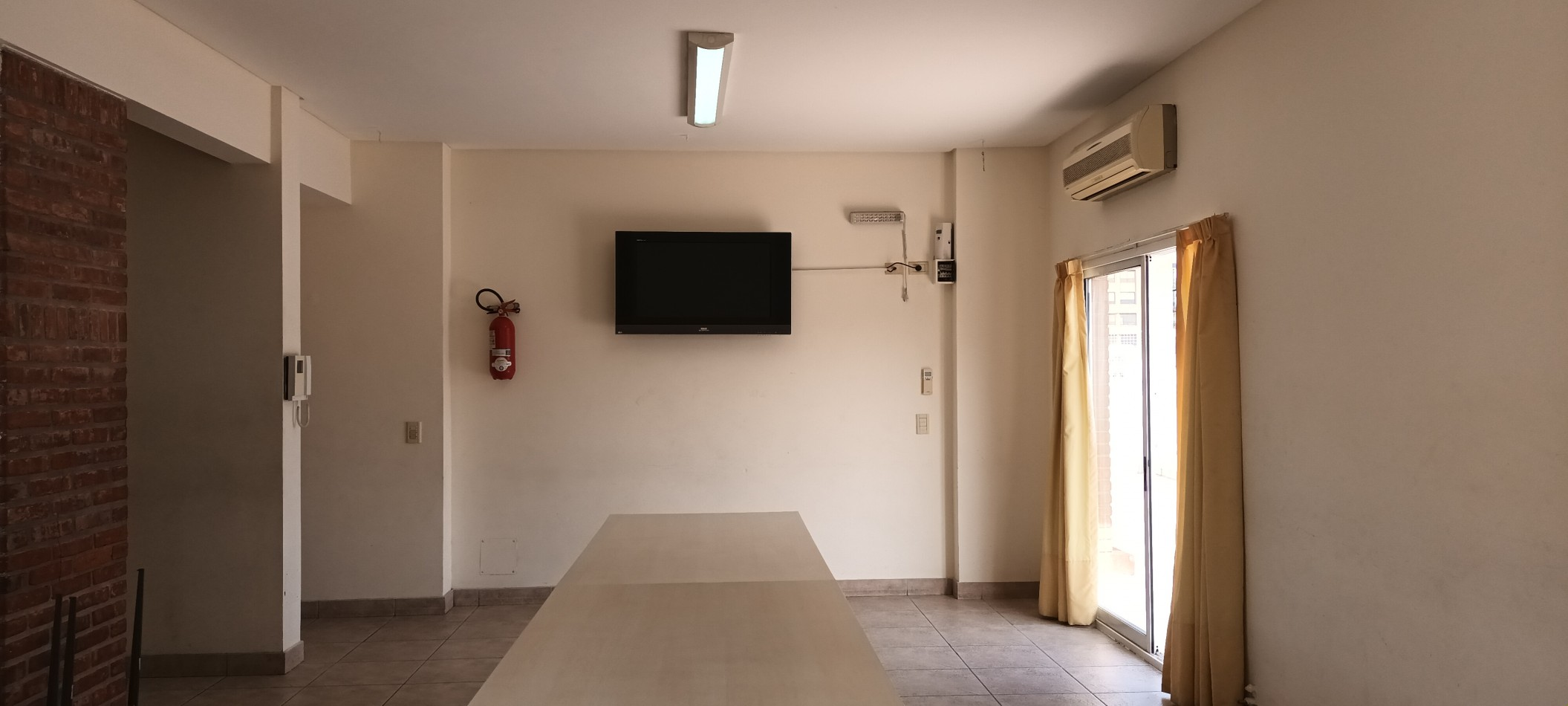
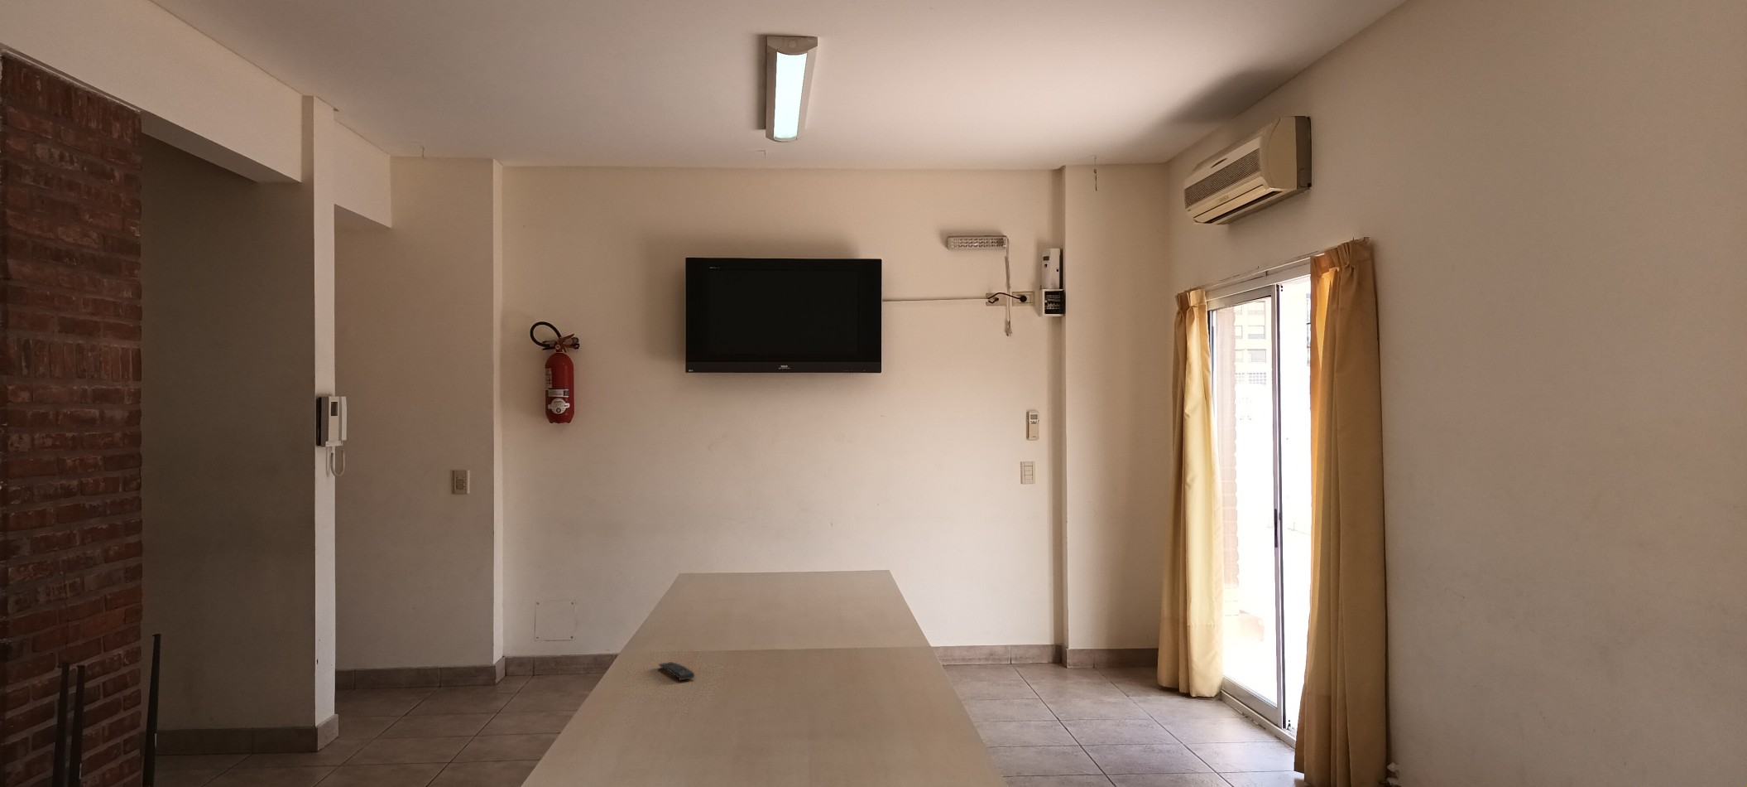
+ remote control (674, 669)
